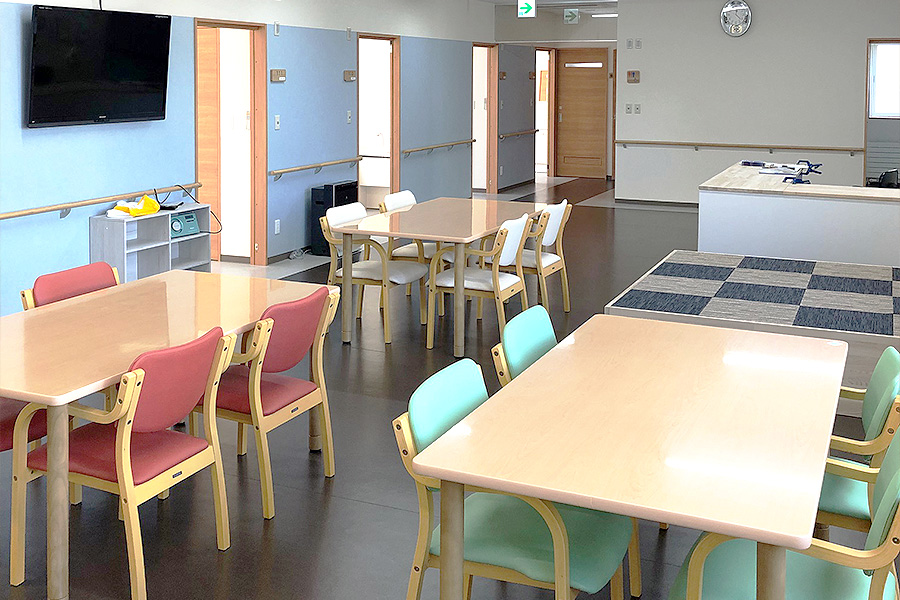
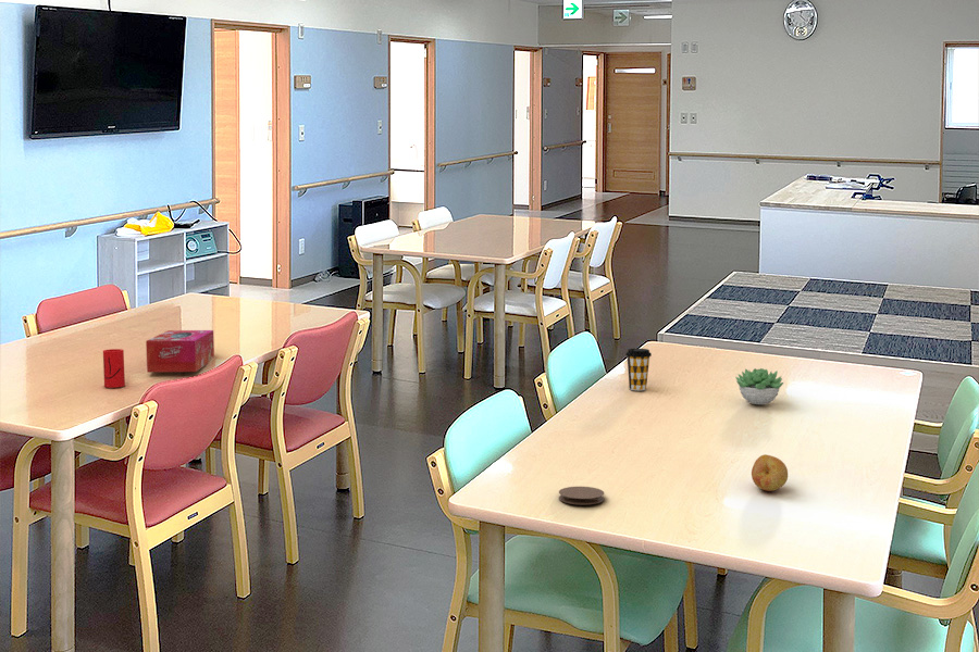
+ succulent plant (758, 386)
+ tissue box (181, 350)
+ coffee cup (637, 369)
+ cup (113, 367)
+ fruit (770, 473)
+ coaster (581, 494)
